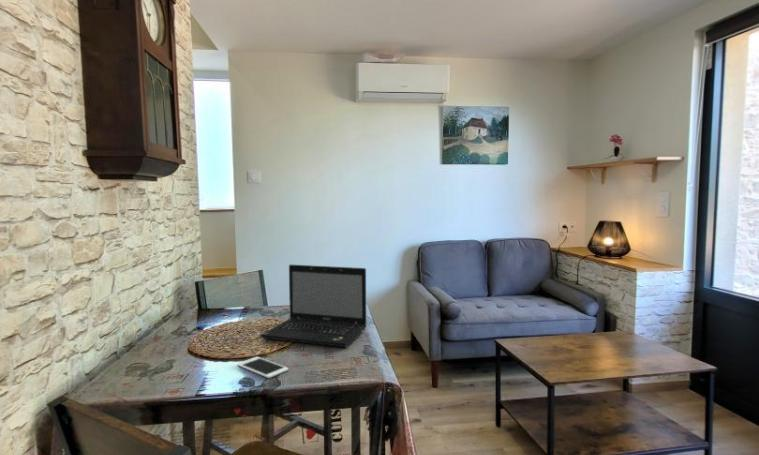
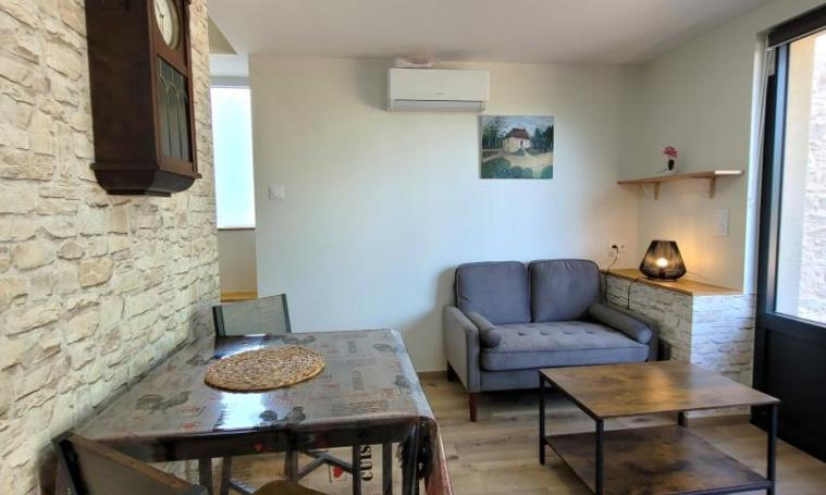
- laptop (315, 302)
- cell phone (262, 366)
